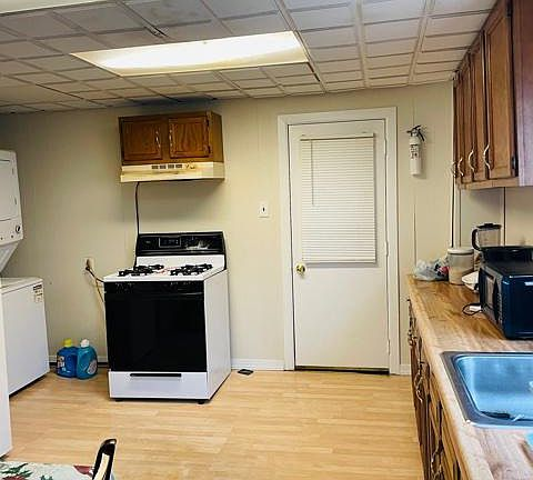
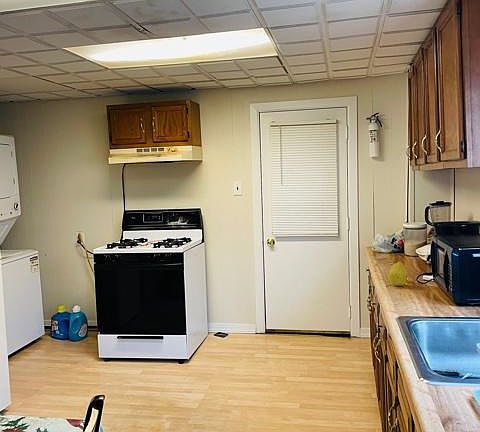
+ fruit (398, 273)
